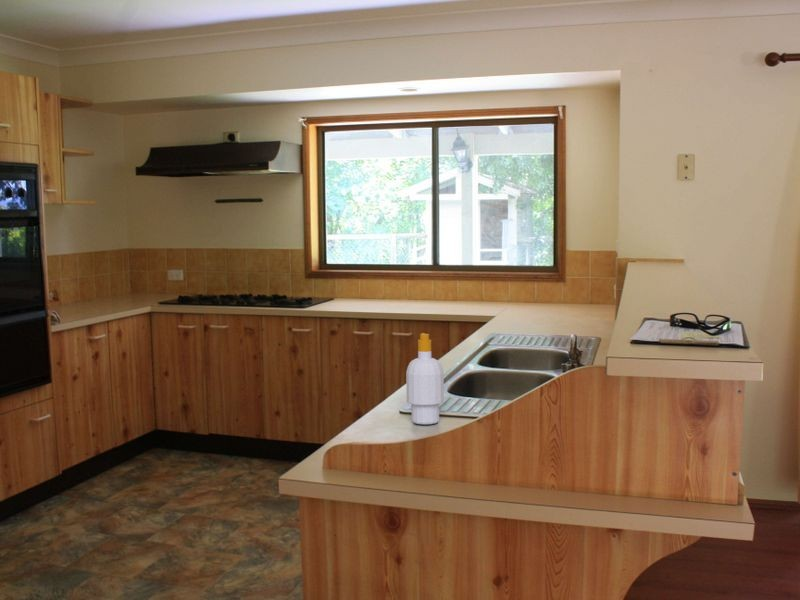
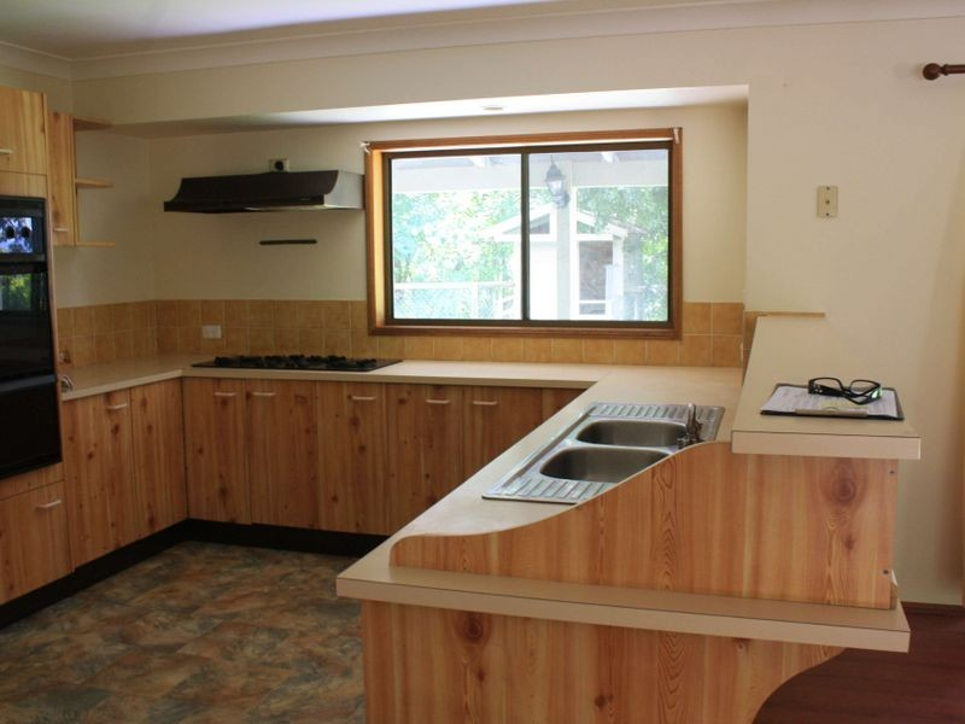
- soap bottle (425, 378)
